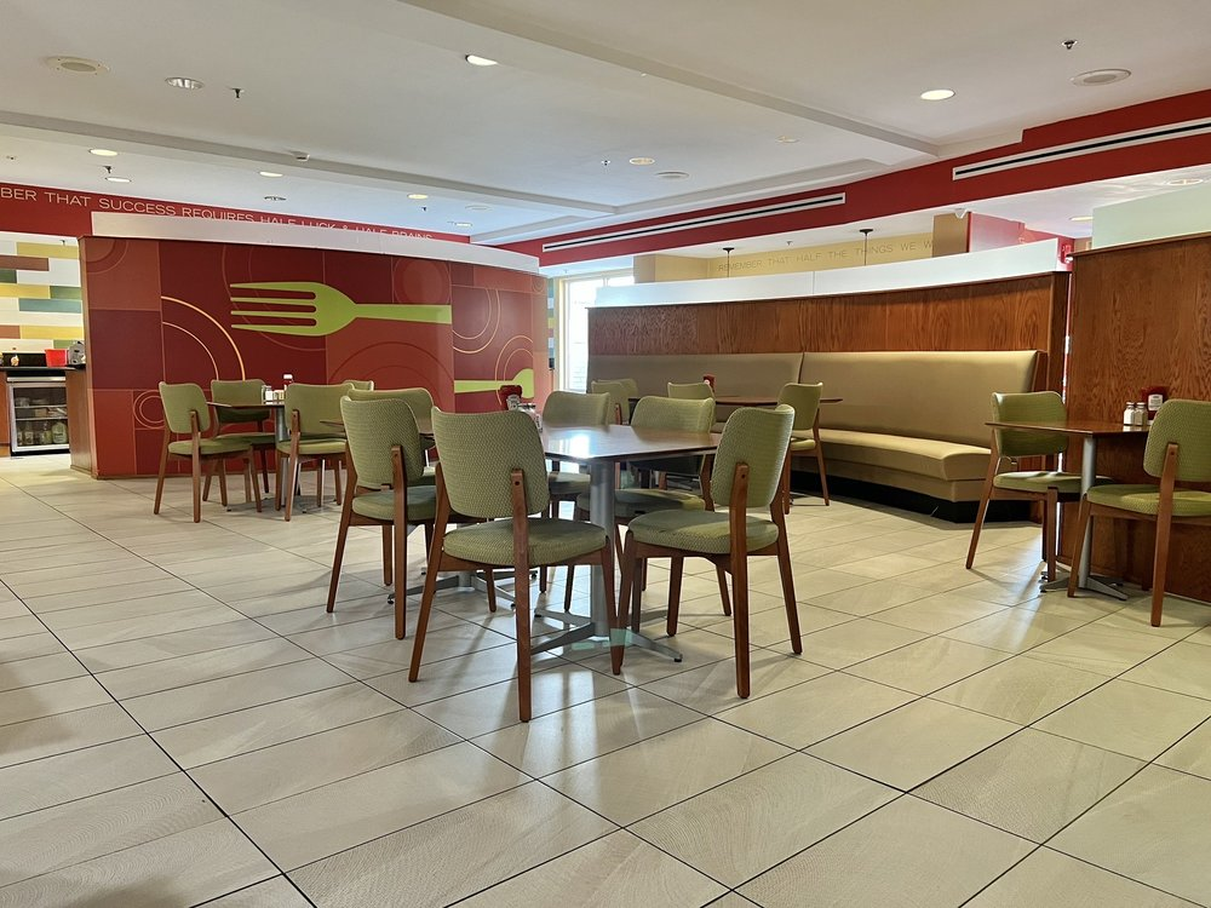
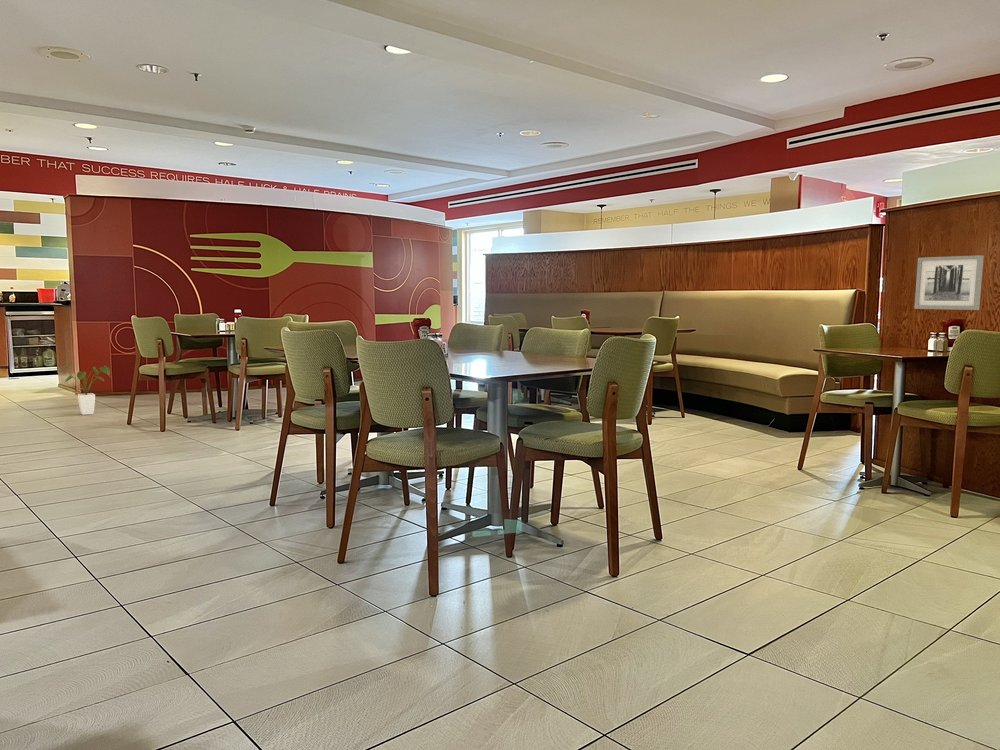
+ house plant (87, 389)
+ wall art (947, 283)
